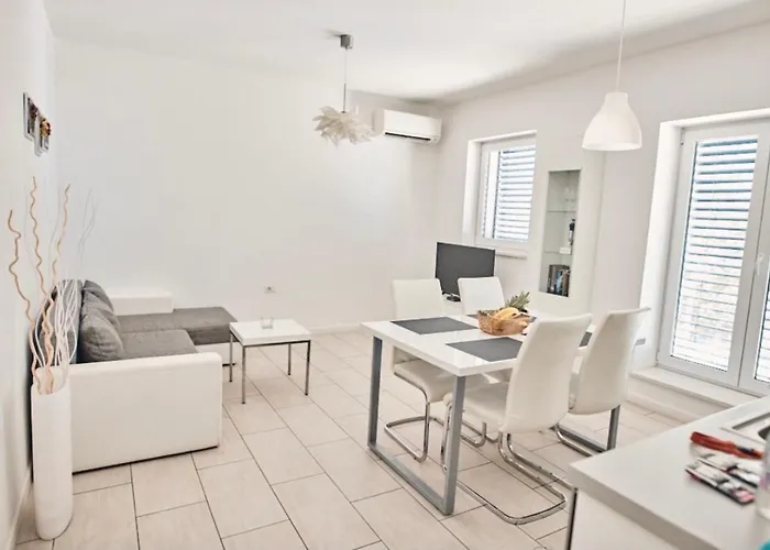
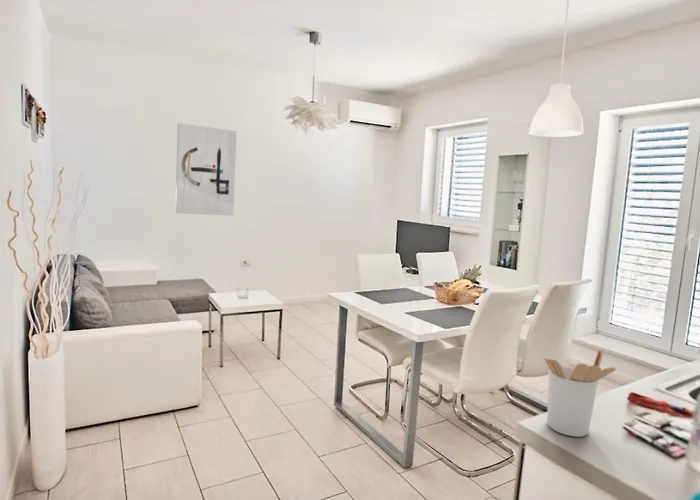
+ wall art (206, 171)
+ utensil holder (577, 392)
